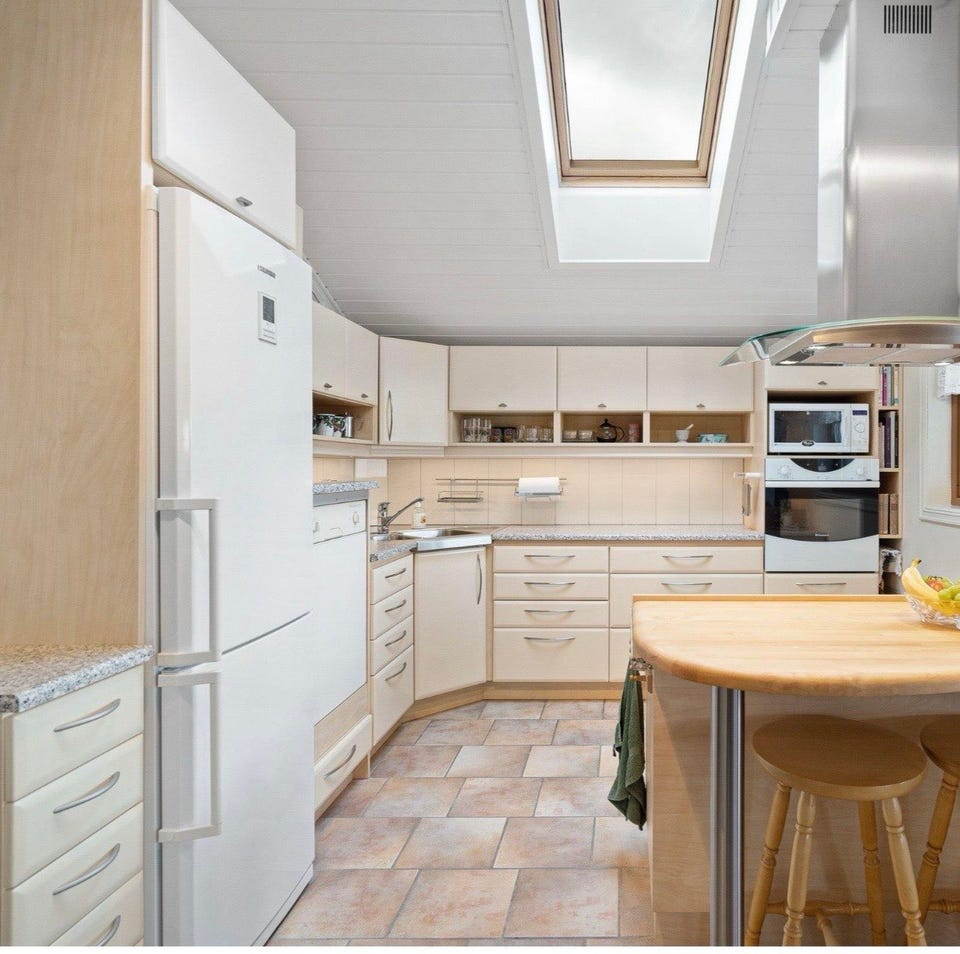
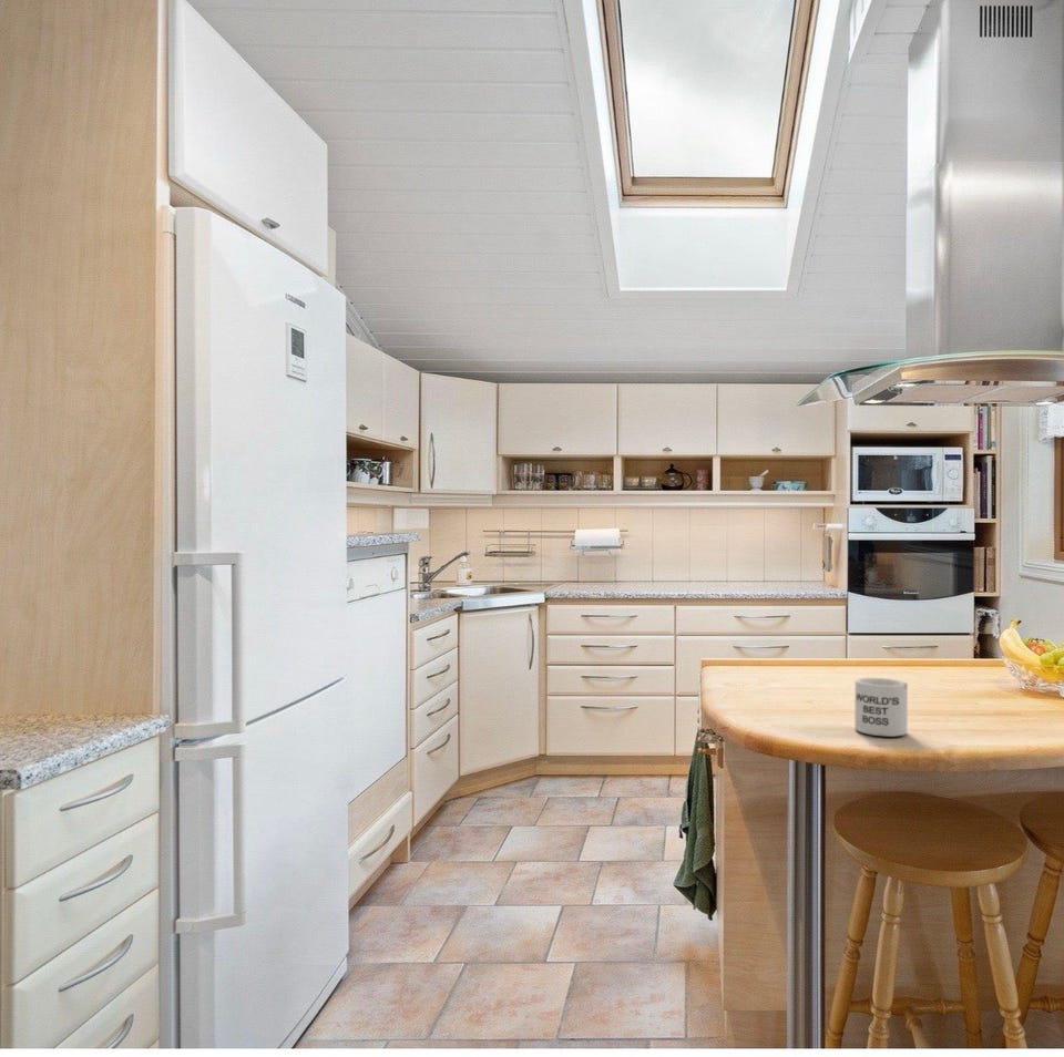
+ mug (882, 705)
